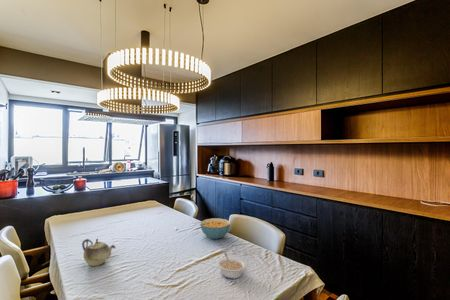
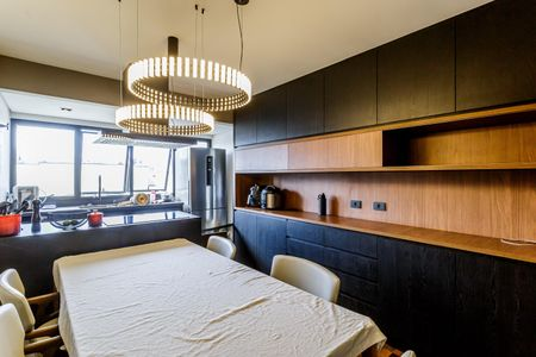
- legume (230, 267)
- teapot (98, 251)
- cereal bowl (215, 230)
